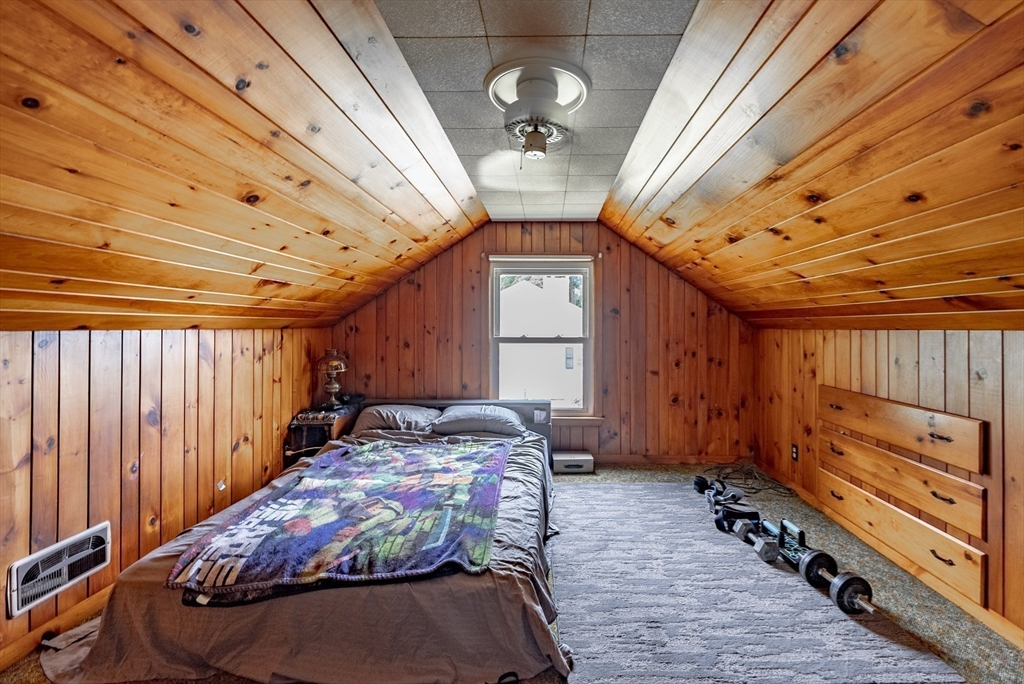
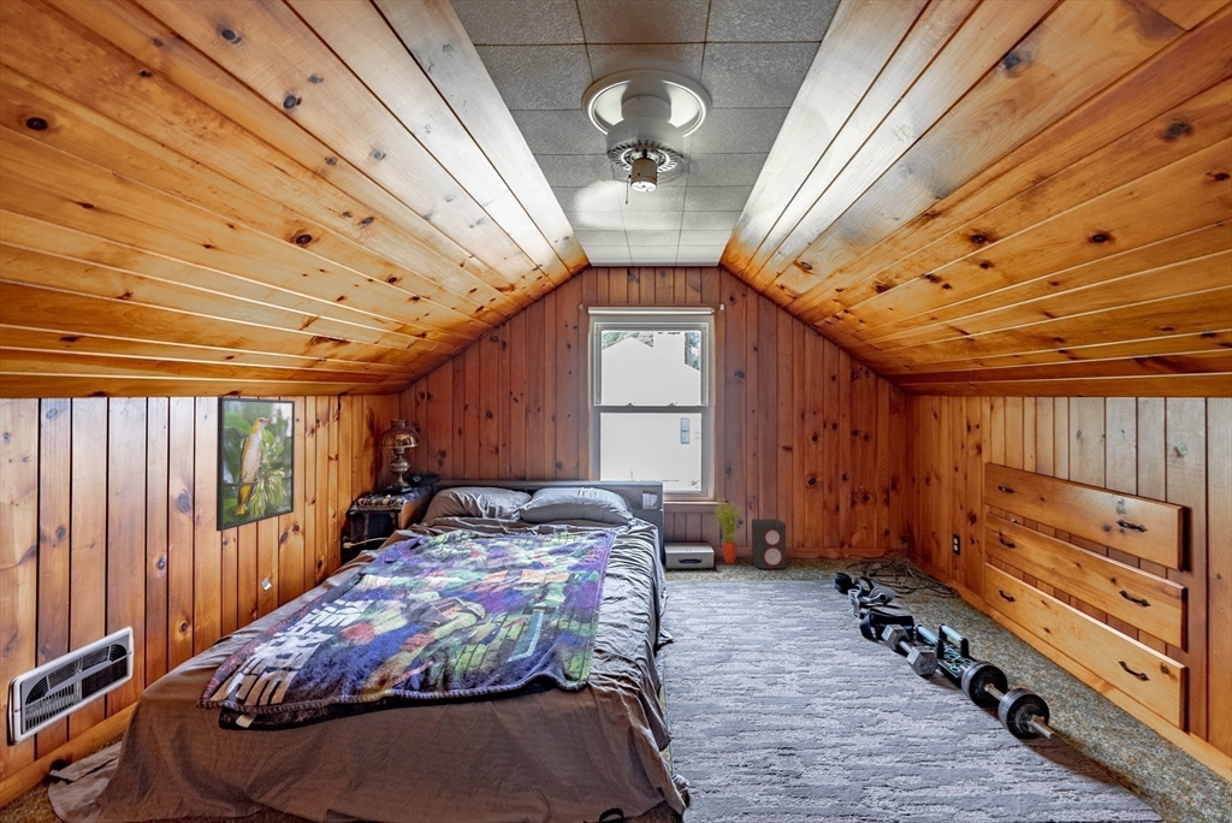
+ speaker (768, 543)
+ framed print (259, 460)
+ potted plant (727, 531)
